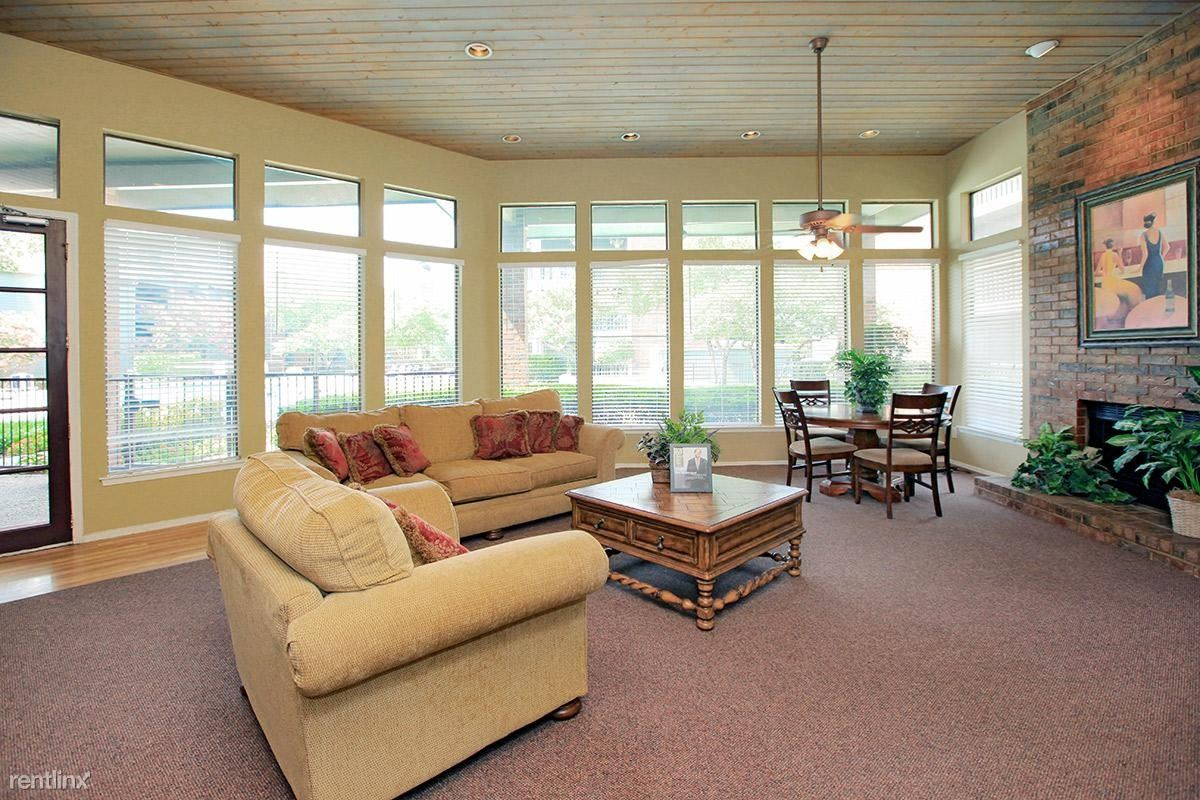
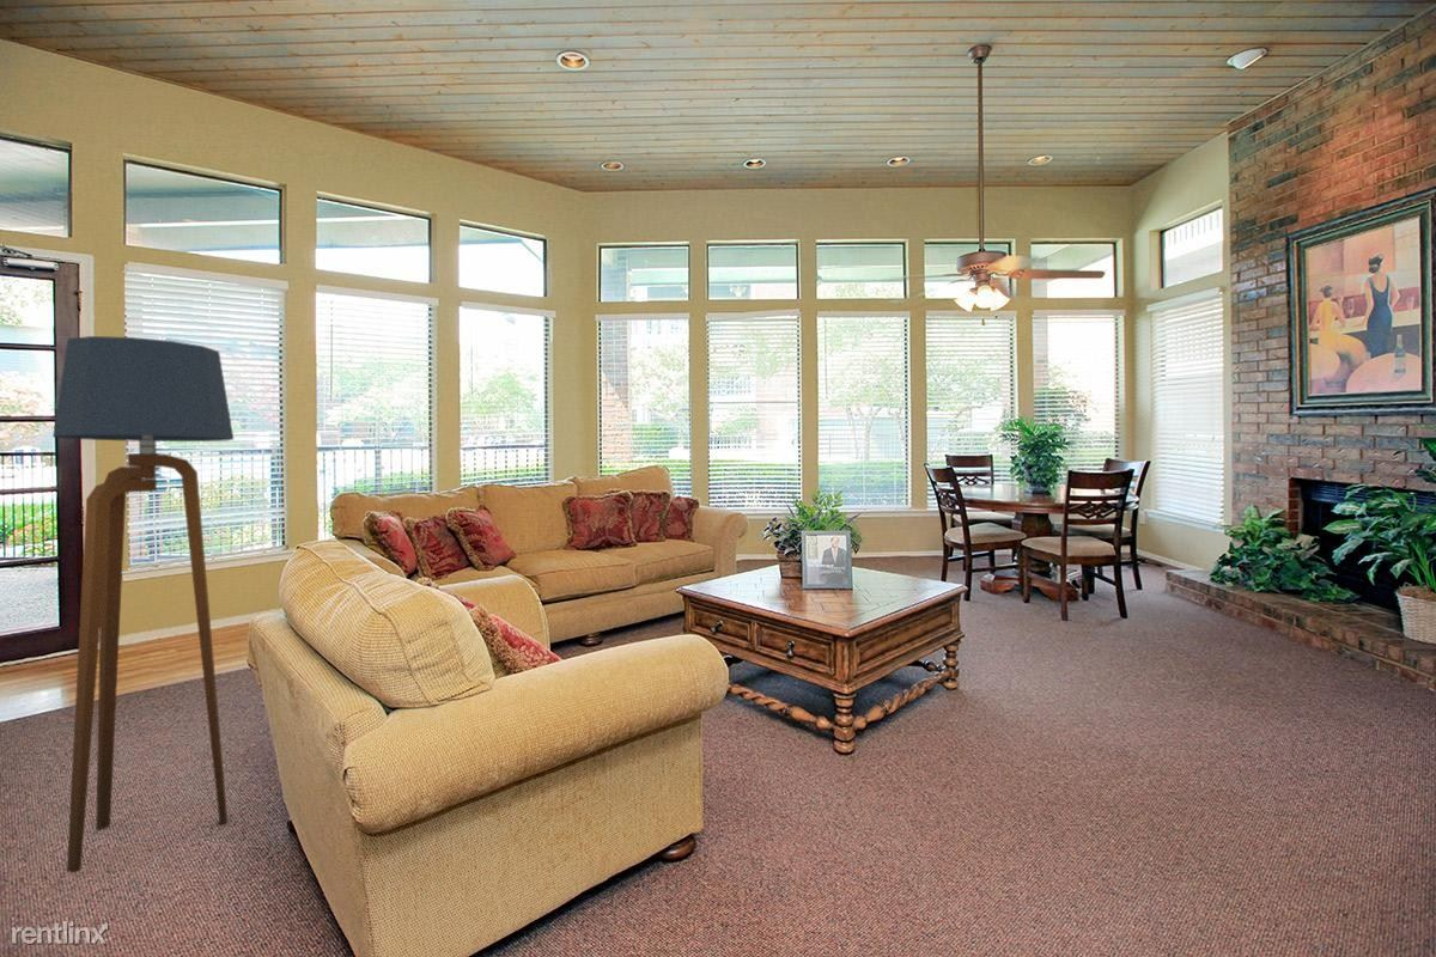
+ floor lamp (121, 584)
